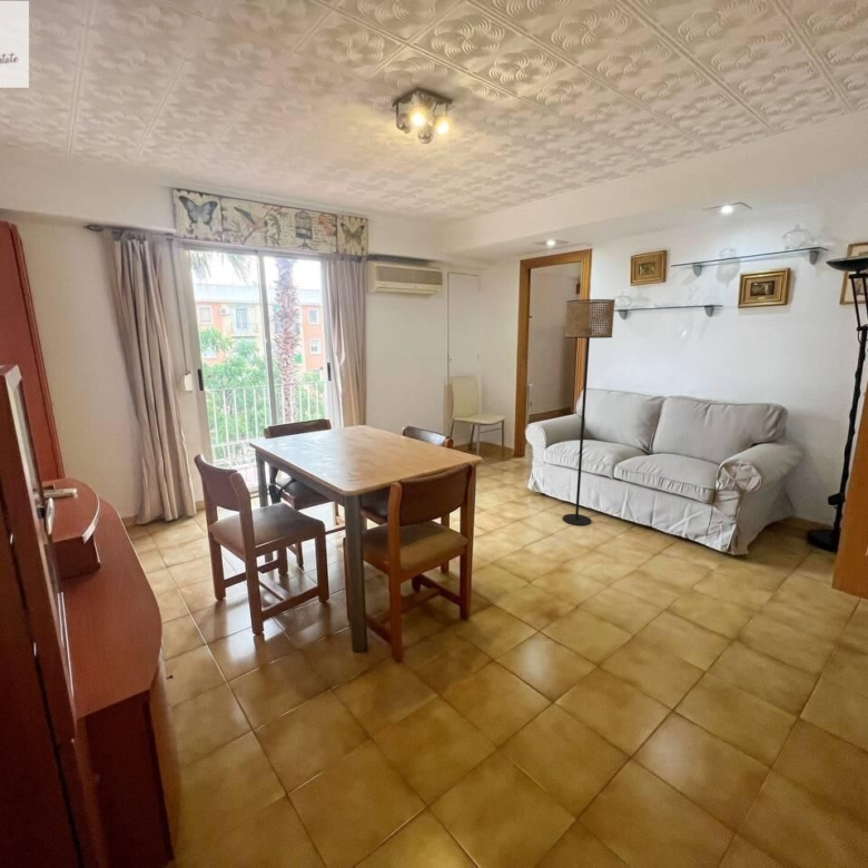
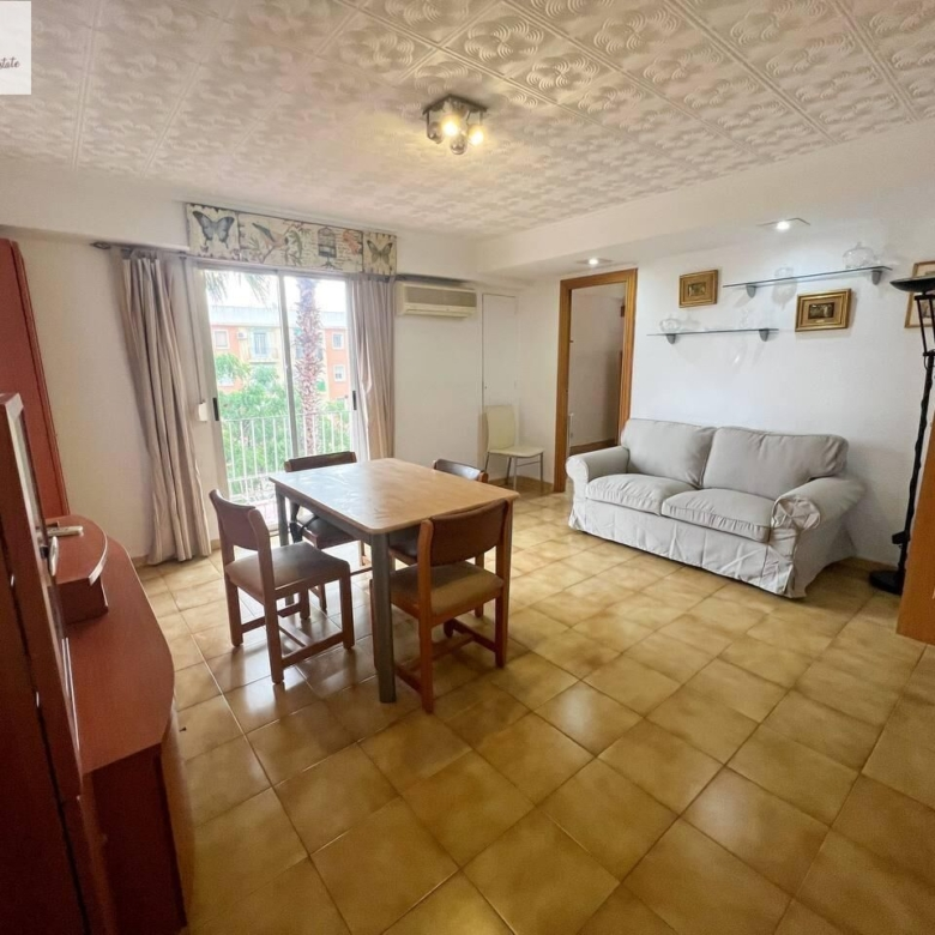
- floor lamp (583, 415)
